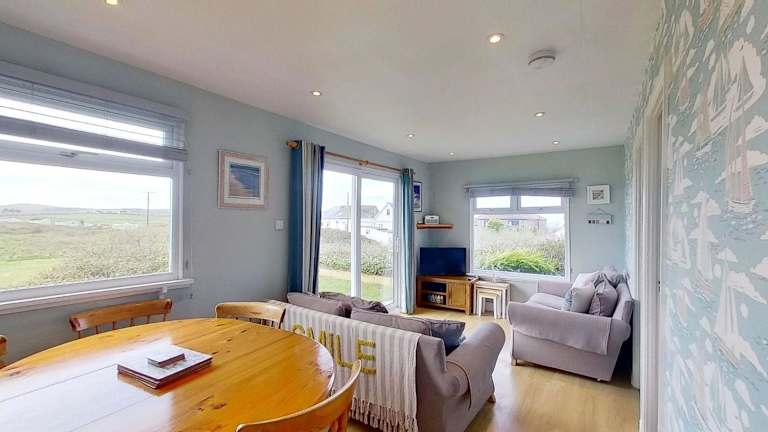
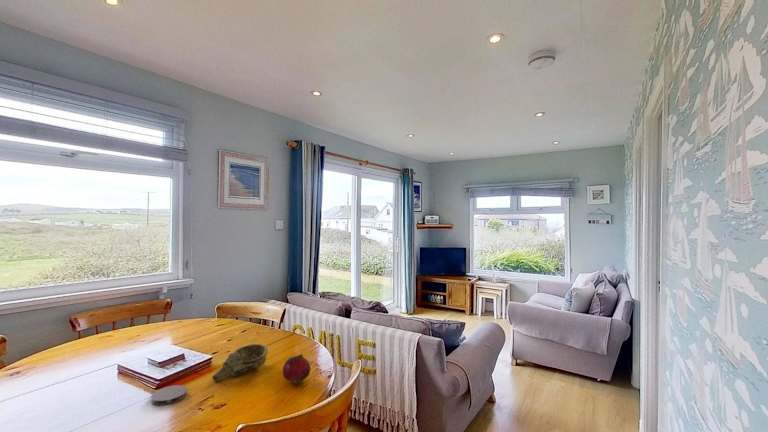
+ decorative bowl (240, 361)
+ fruit (296, 367)
+ coaster (169, 394)
